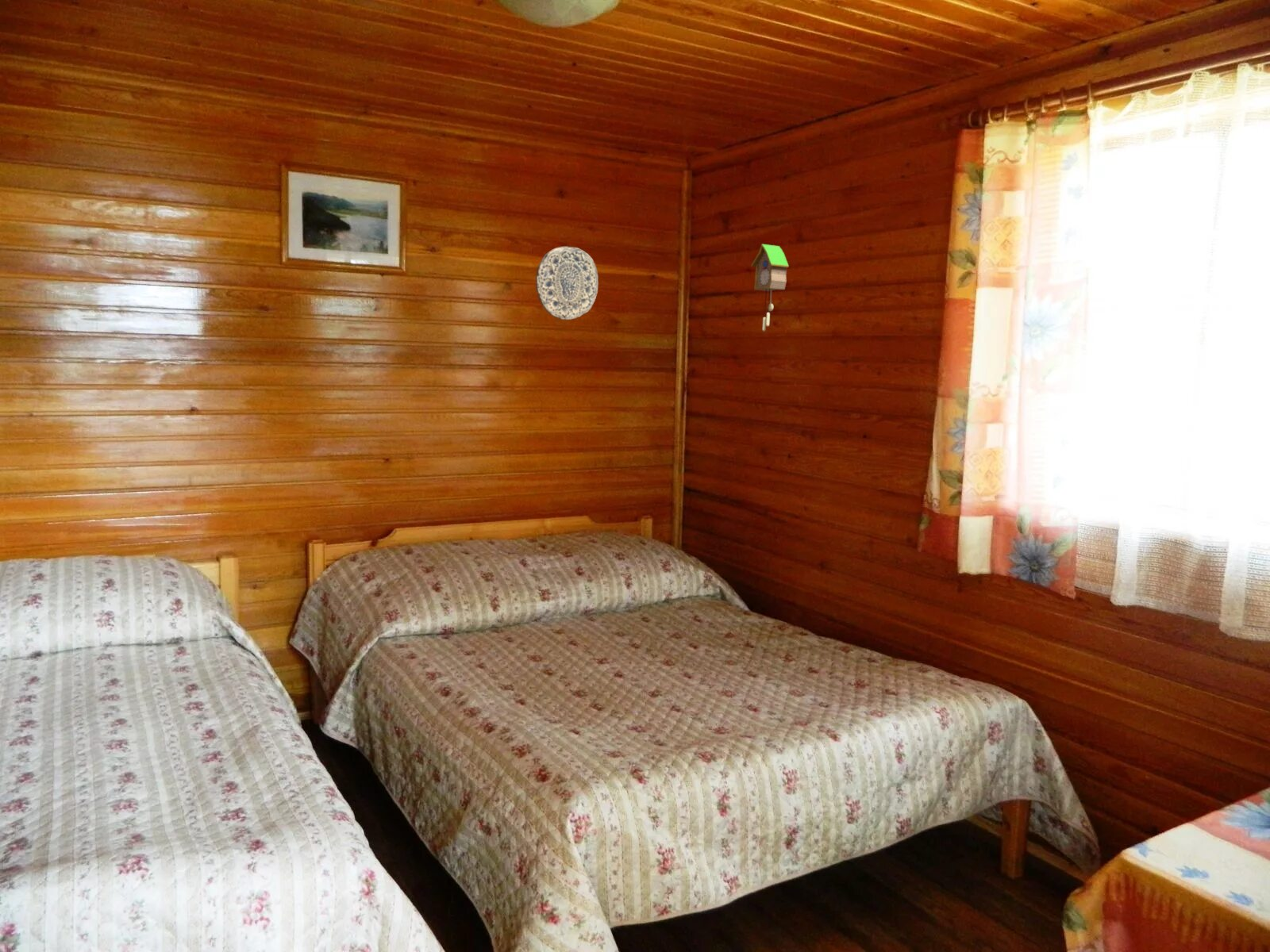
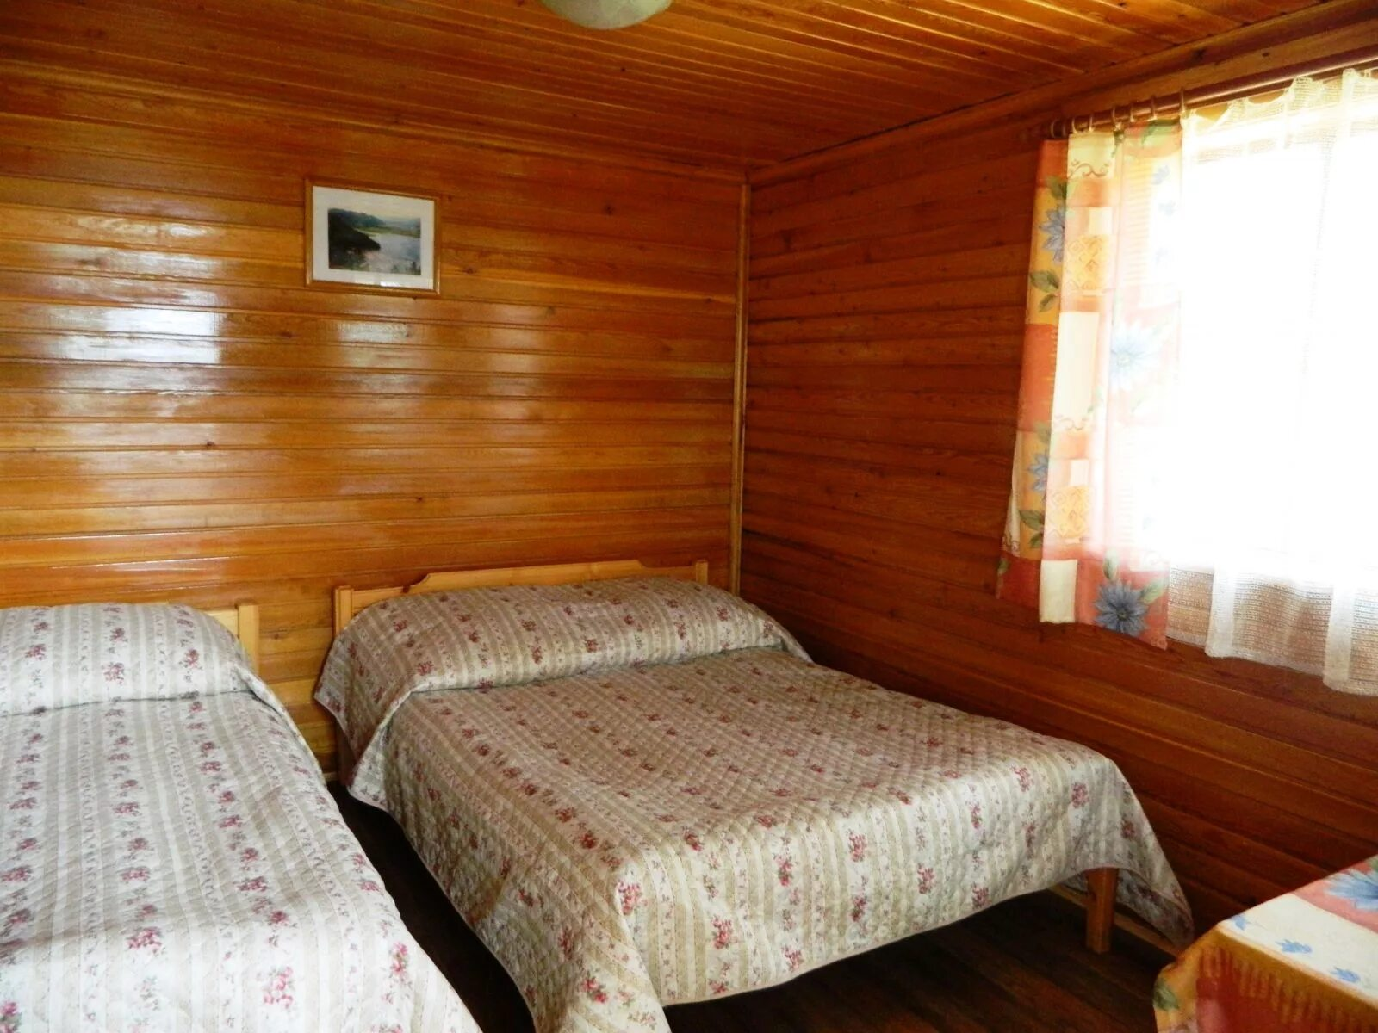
- cuckoo clock (768, 288)
- decorative plate (568, 283)
